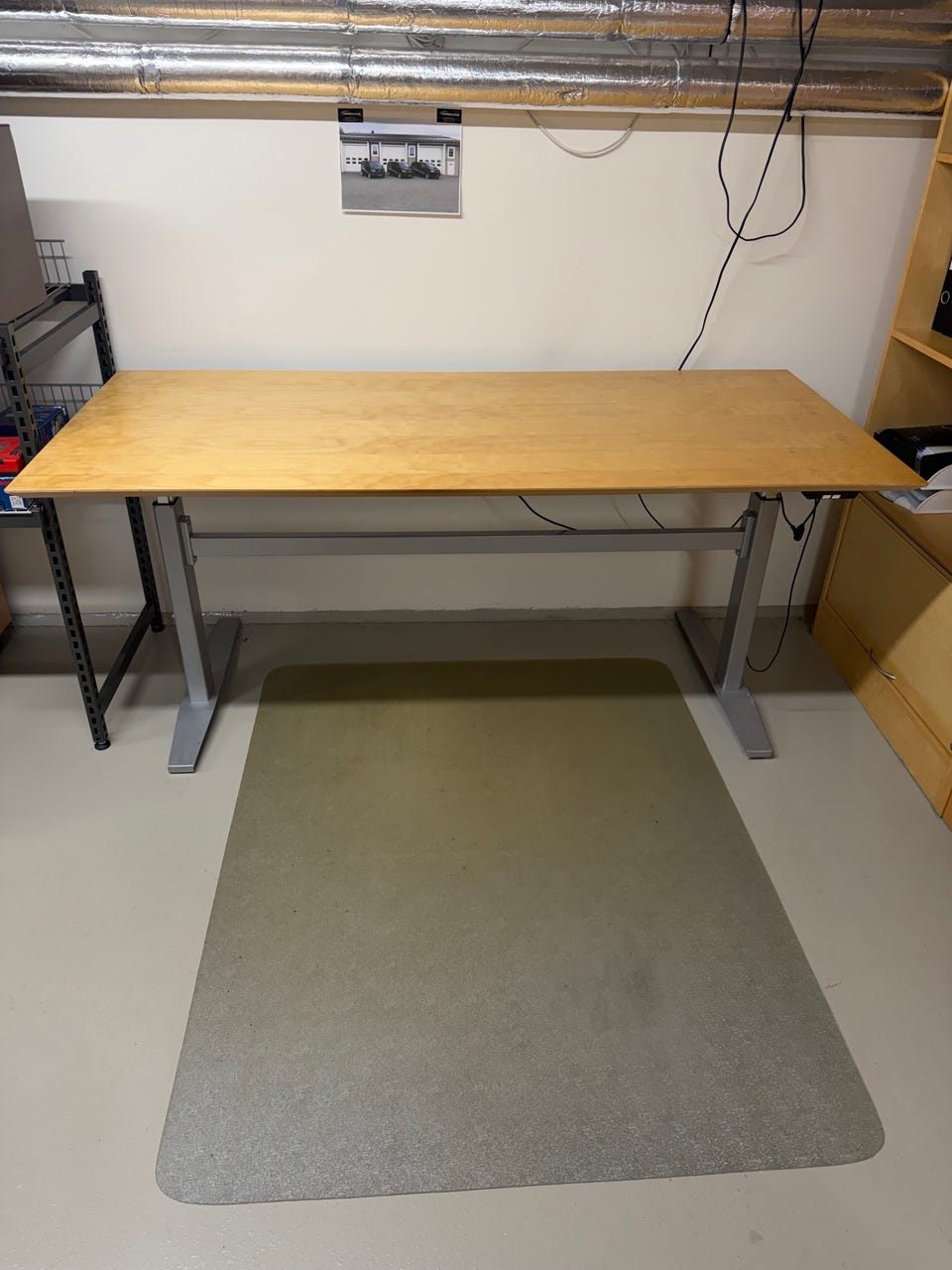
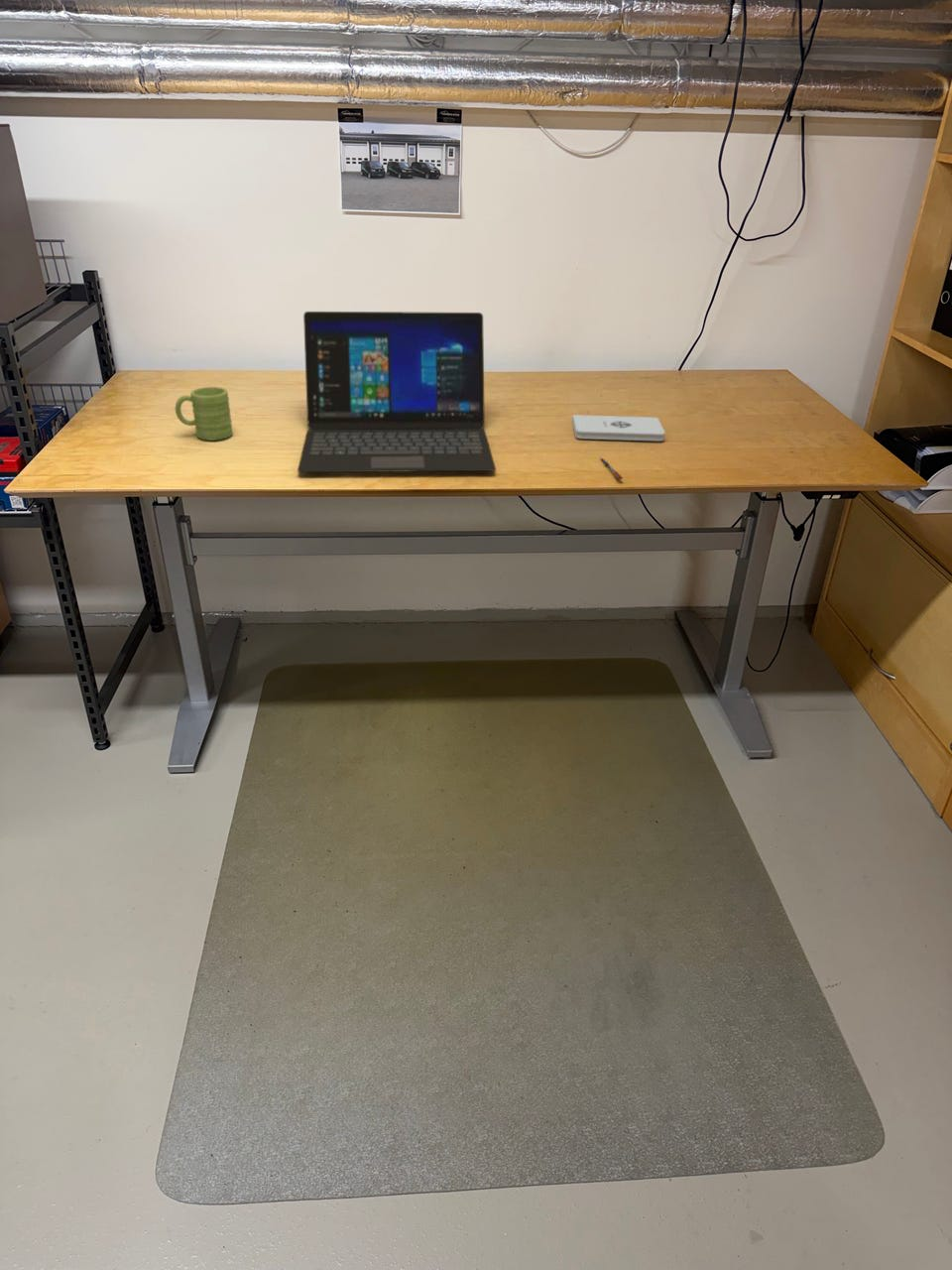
+ mug (203, 414)
+ pen (610, 467)
+ laptop (396, 387)
+ notepad (617, 428)
